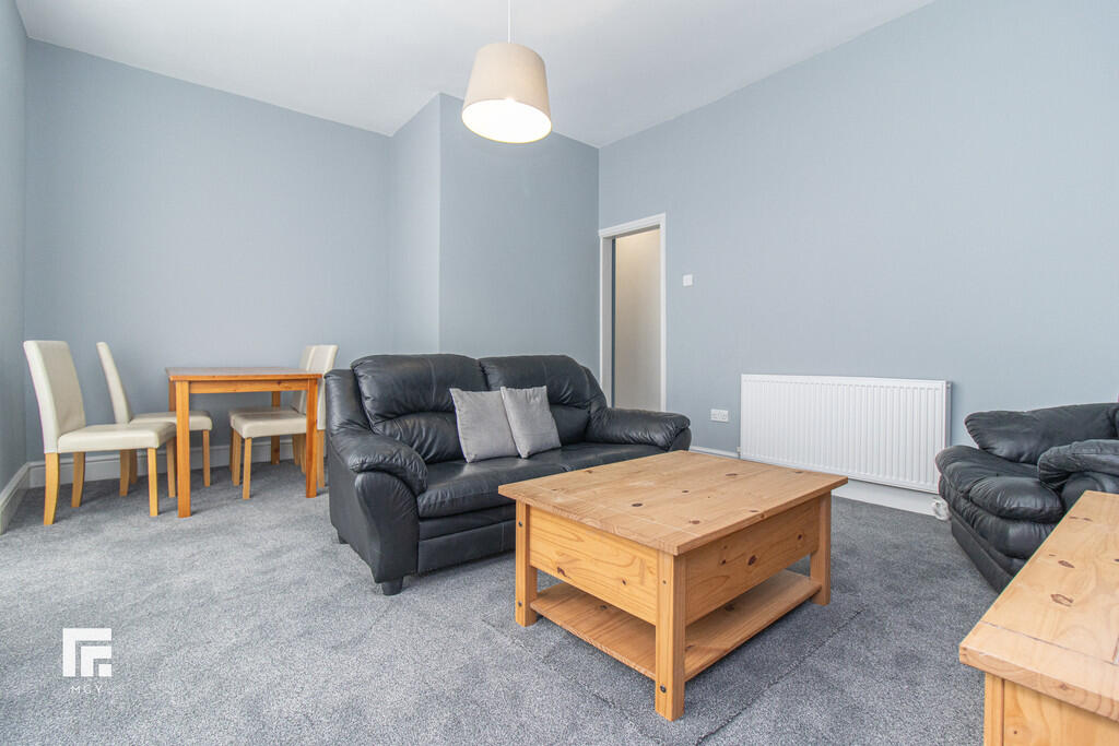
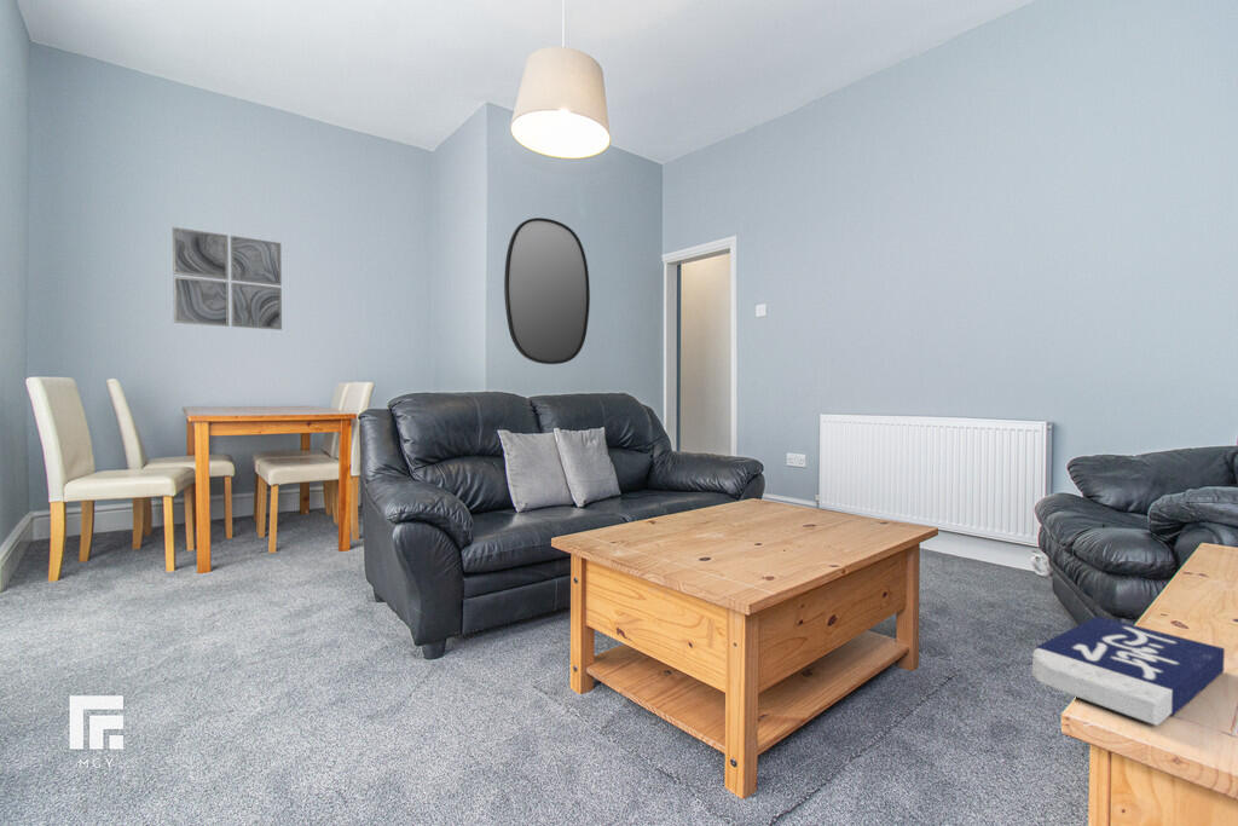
+ home mirror (549, 291)
+ wall art (227, 282)
+ book (1122, 663)
